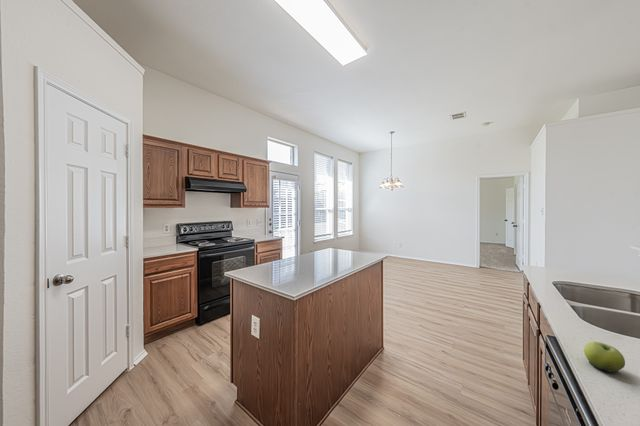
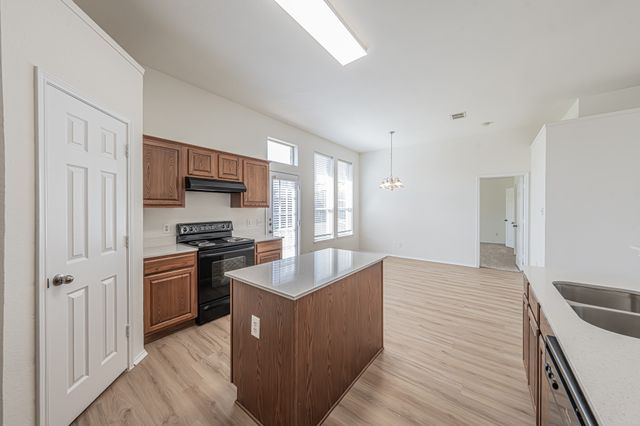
- fruit (603, 355)
